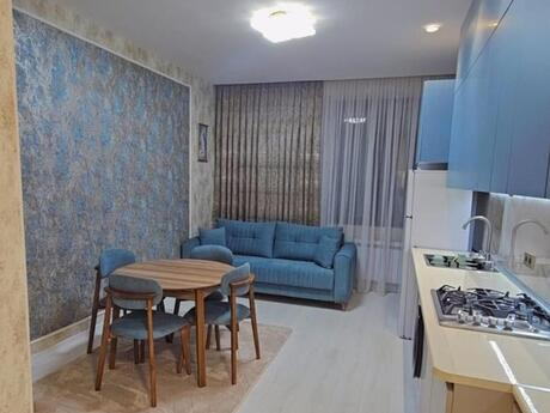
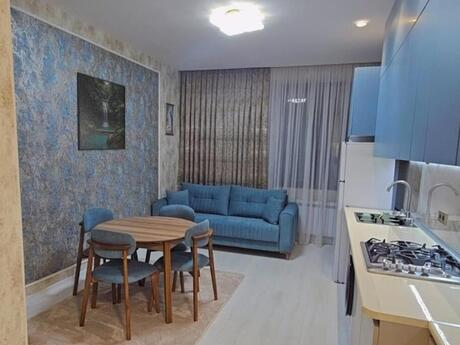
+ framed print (103, 115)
